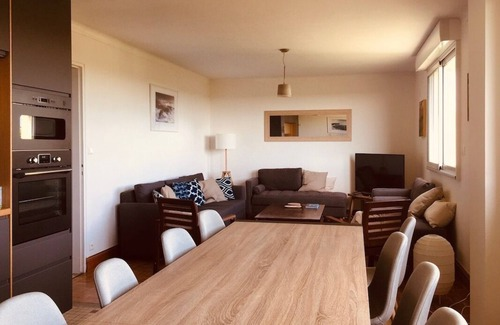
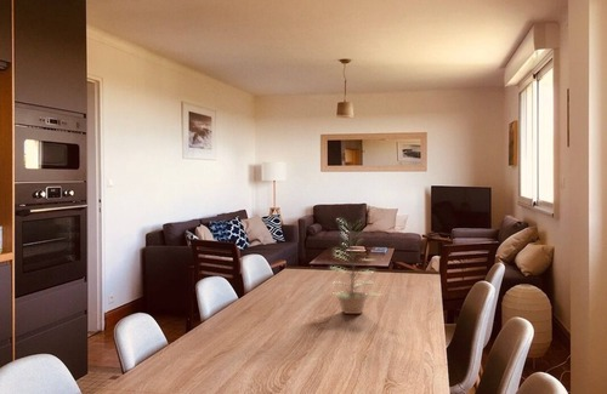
+ plant (354, 264)
